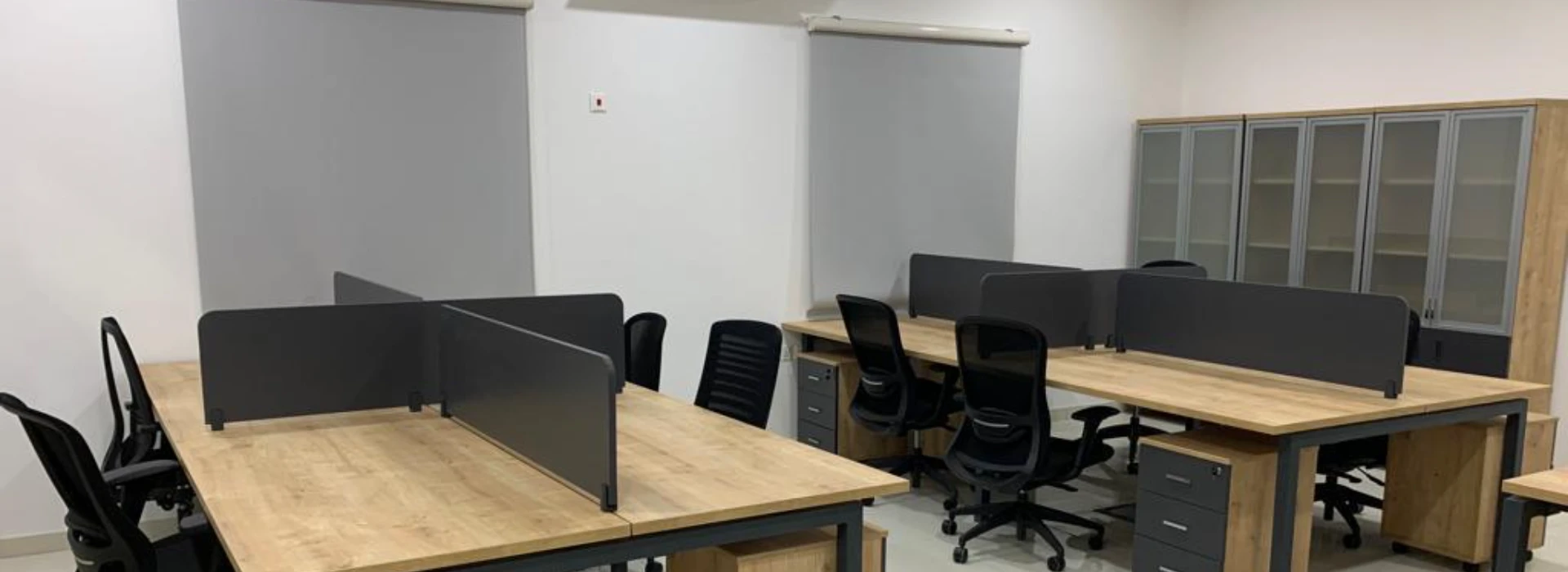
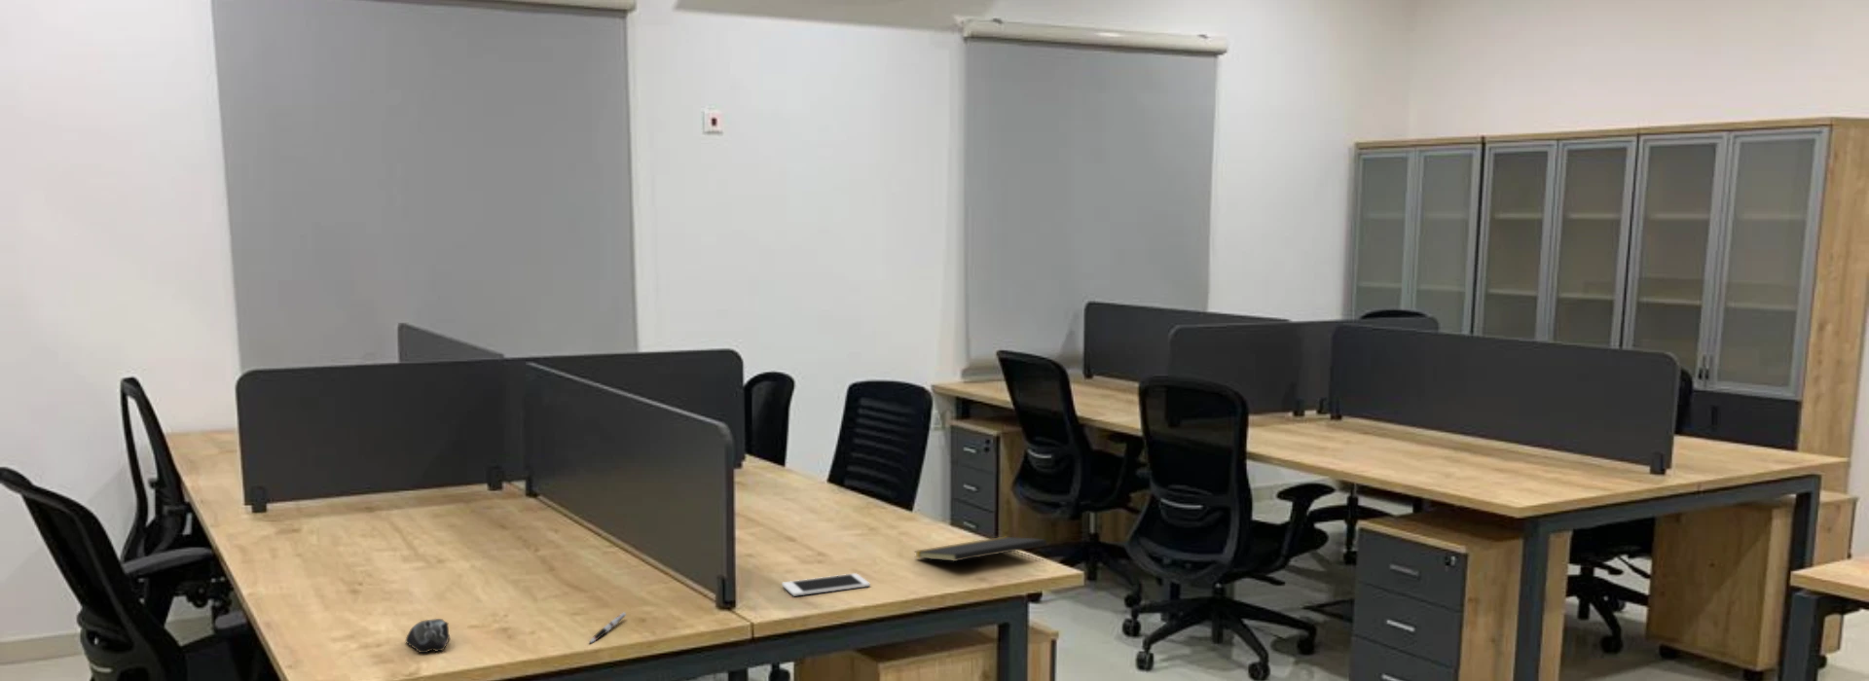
+ pen (608, 627)
+ computer mouse (428, 632)
+ notepad (980, 548)
+ cell phone (826, 583)
